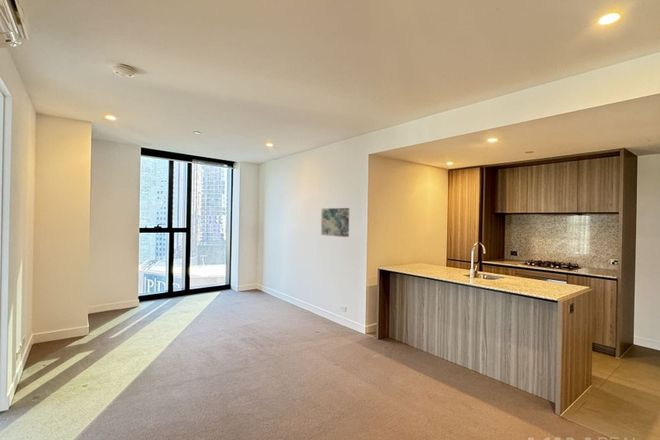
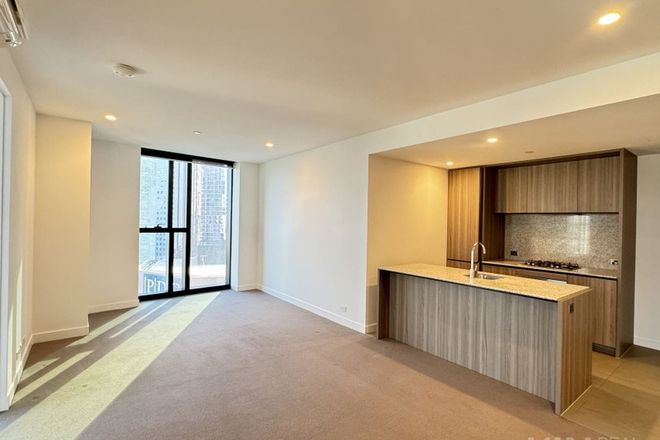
- wall art (334, 222)
